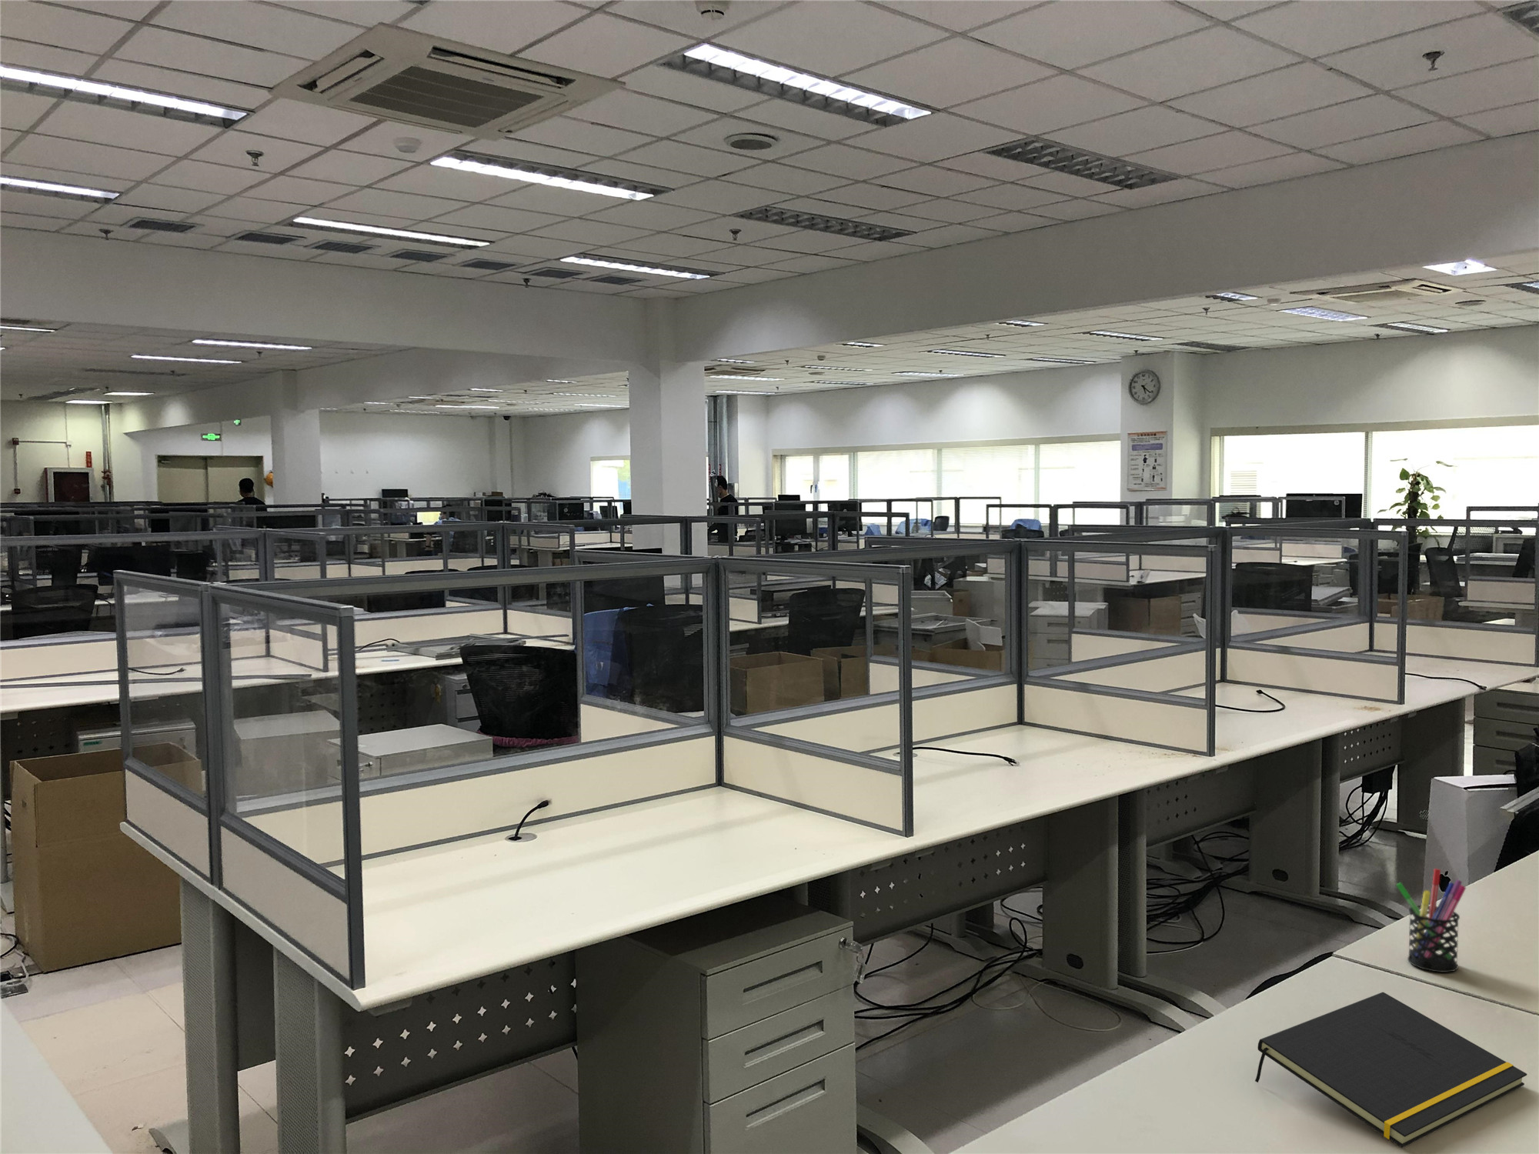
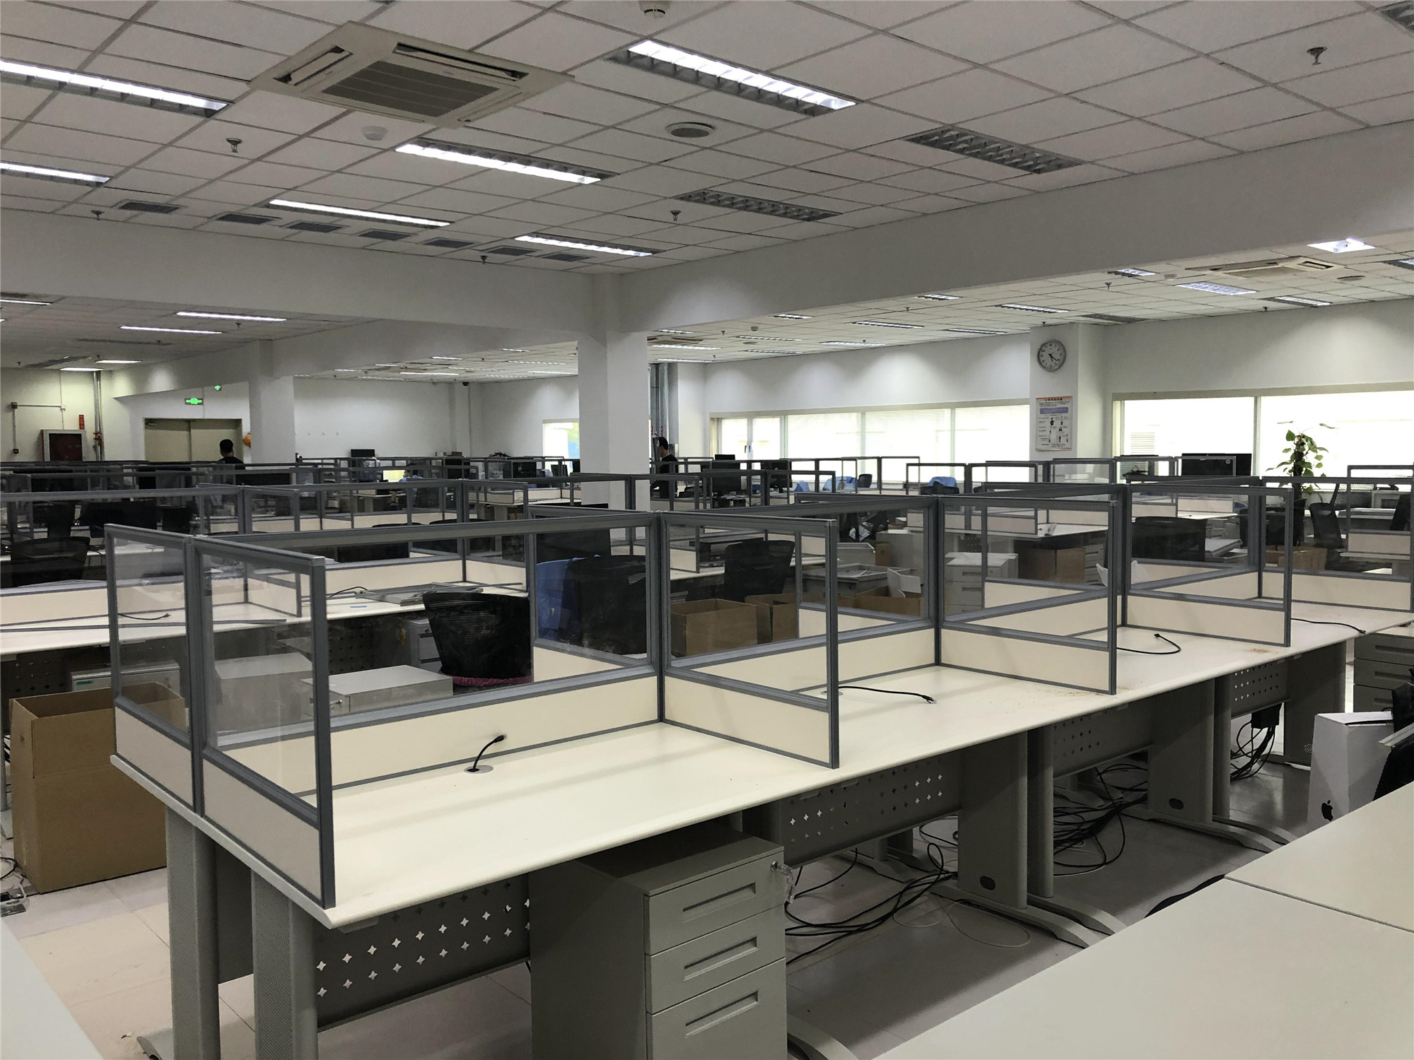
- pen holder (1429, 918)
- notepad (1391, 1062)
